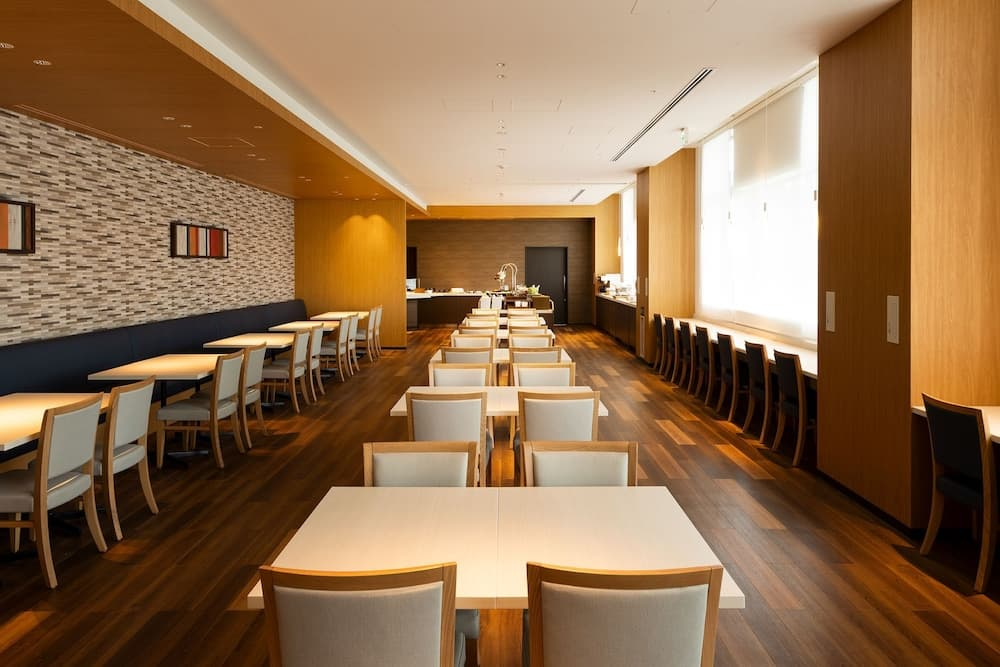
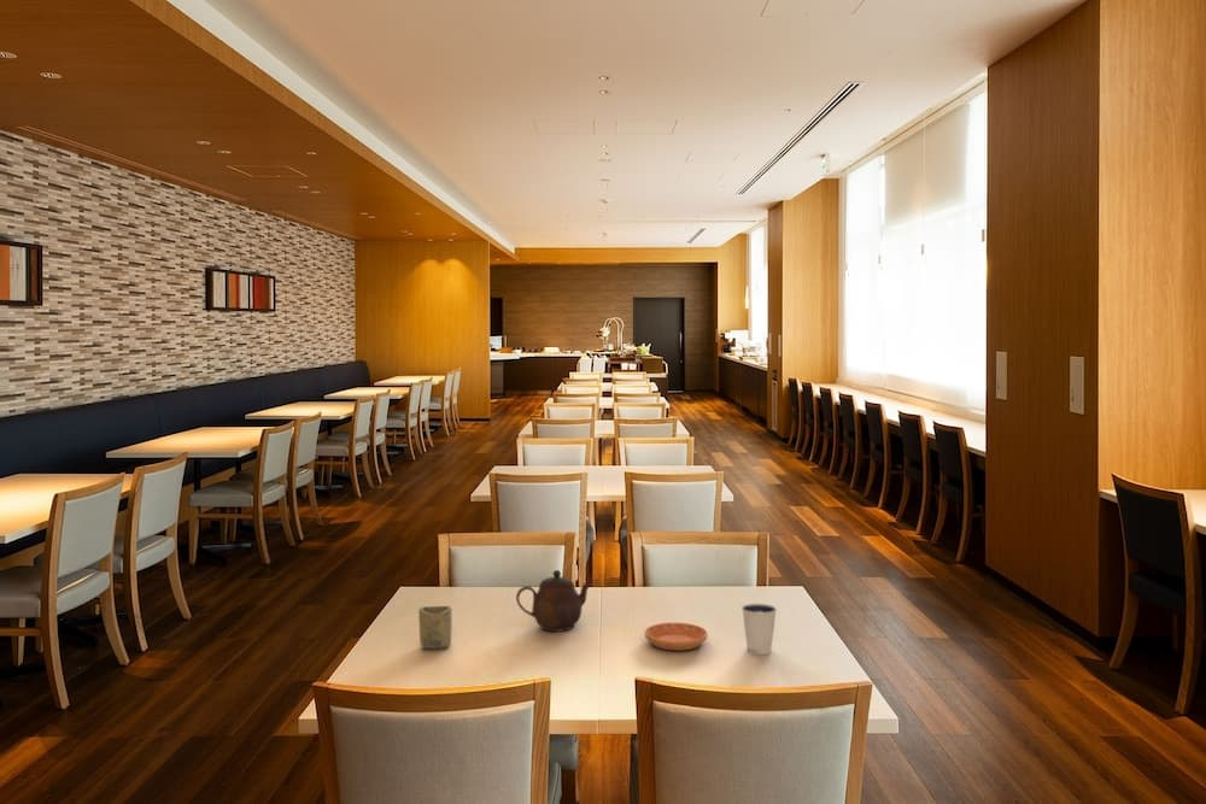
+ cup (435, 627)
+ dixie cup (759, 629)
+ saucer (675, 636)
+ teapot (554, 598)
